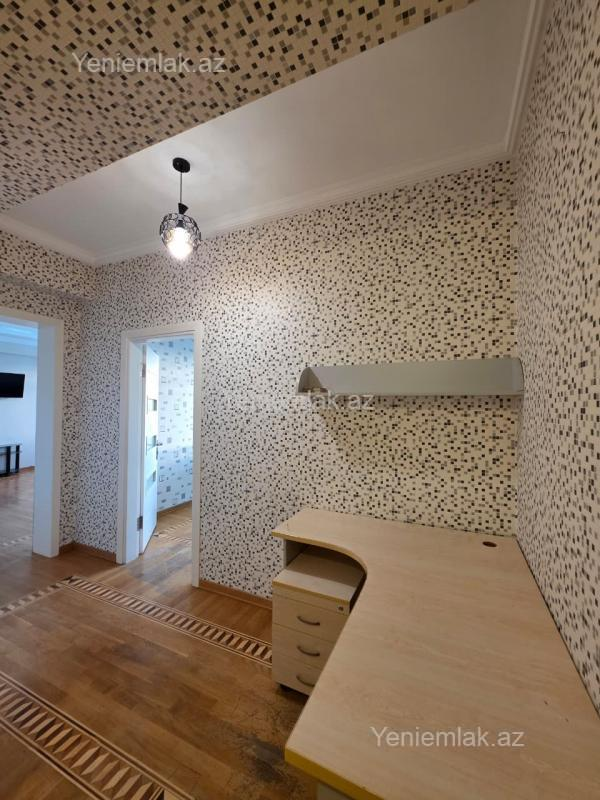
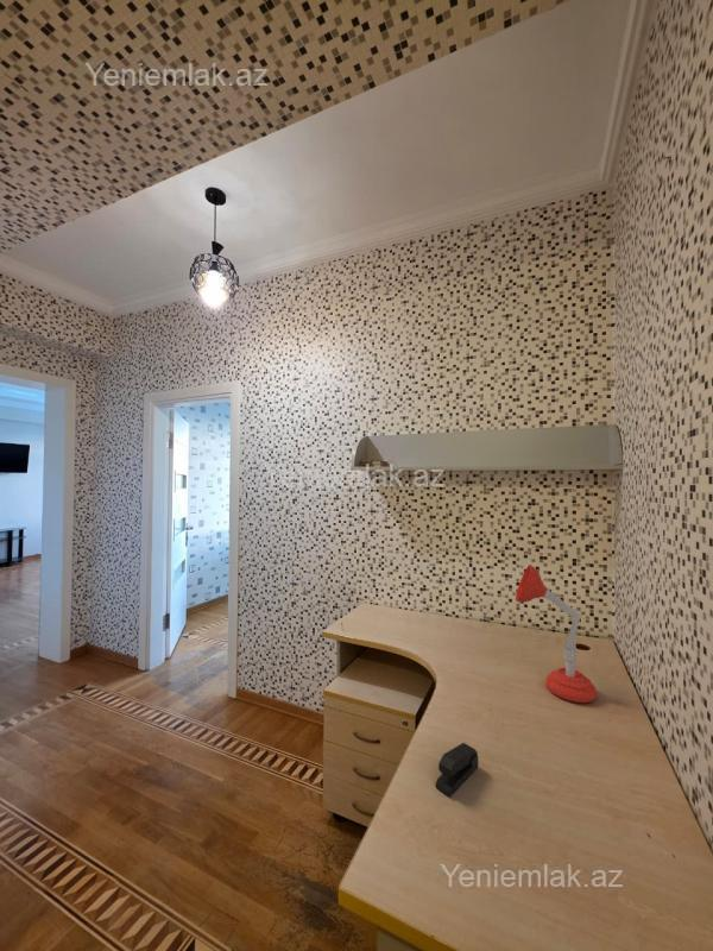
+ stapler (458, 763)
+ desk lamp (569, 632)
